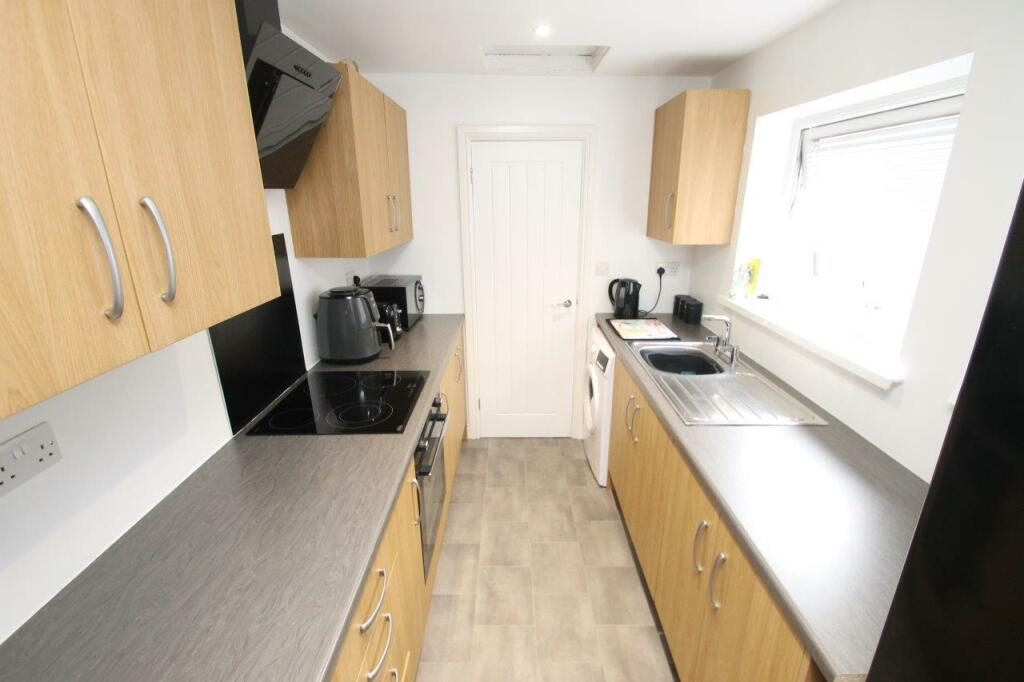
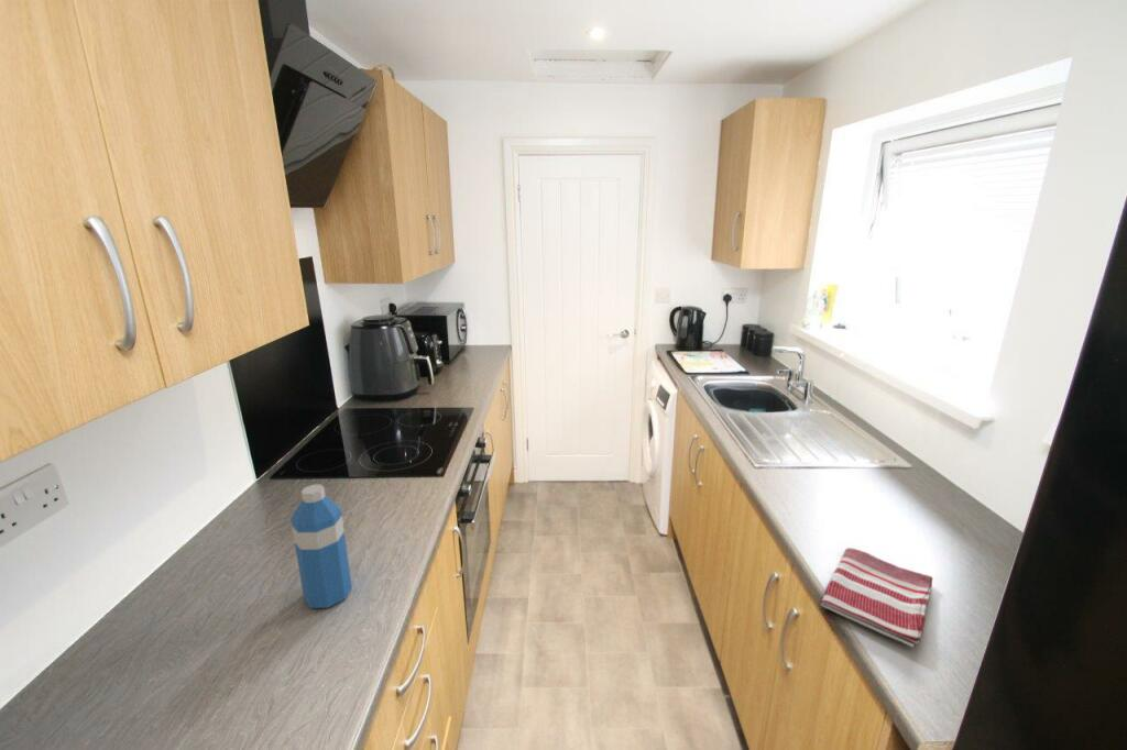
+ water bottle (320, 542)
+ dish towel (877, 591)
